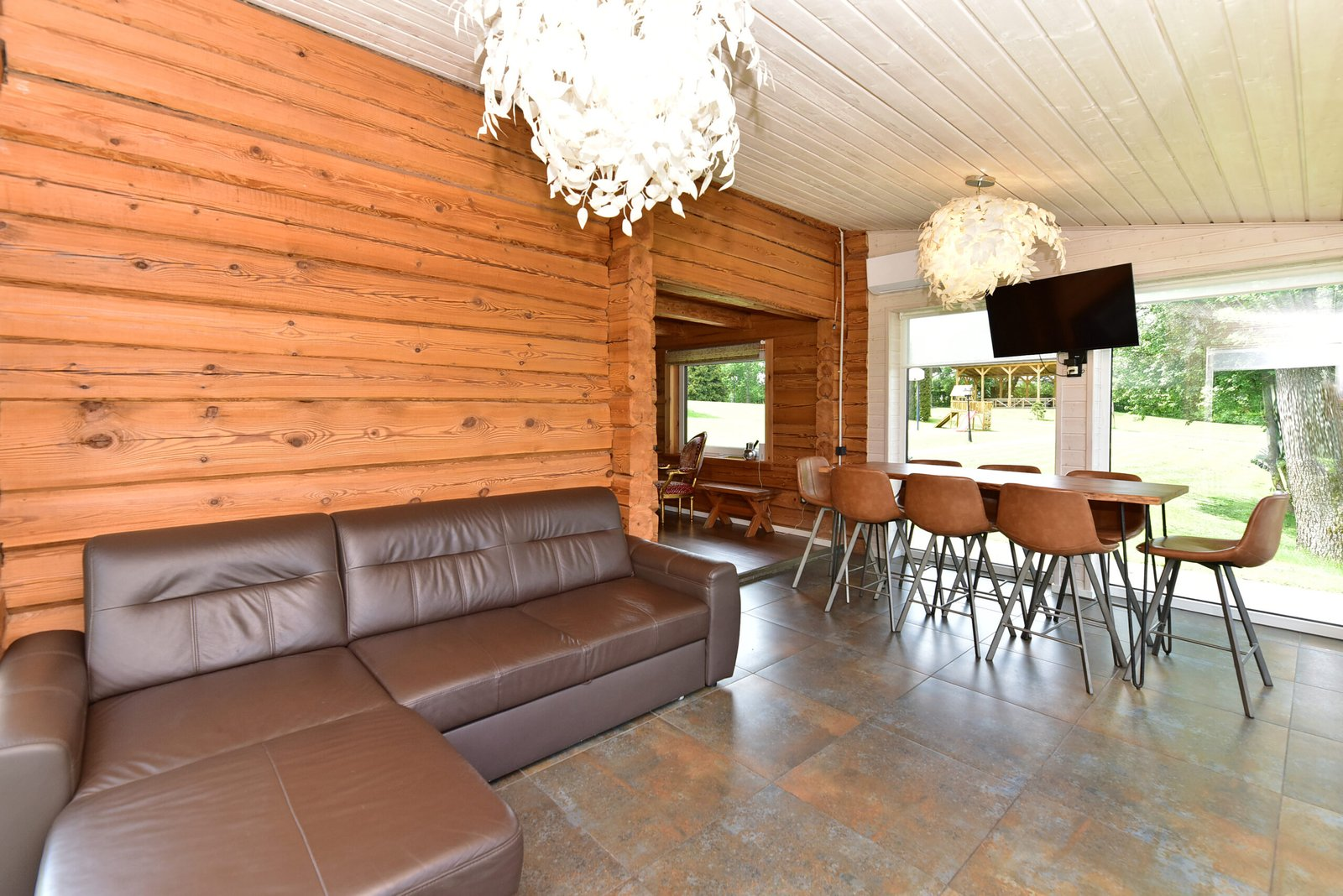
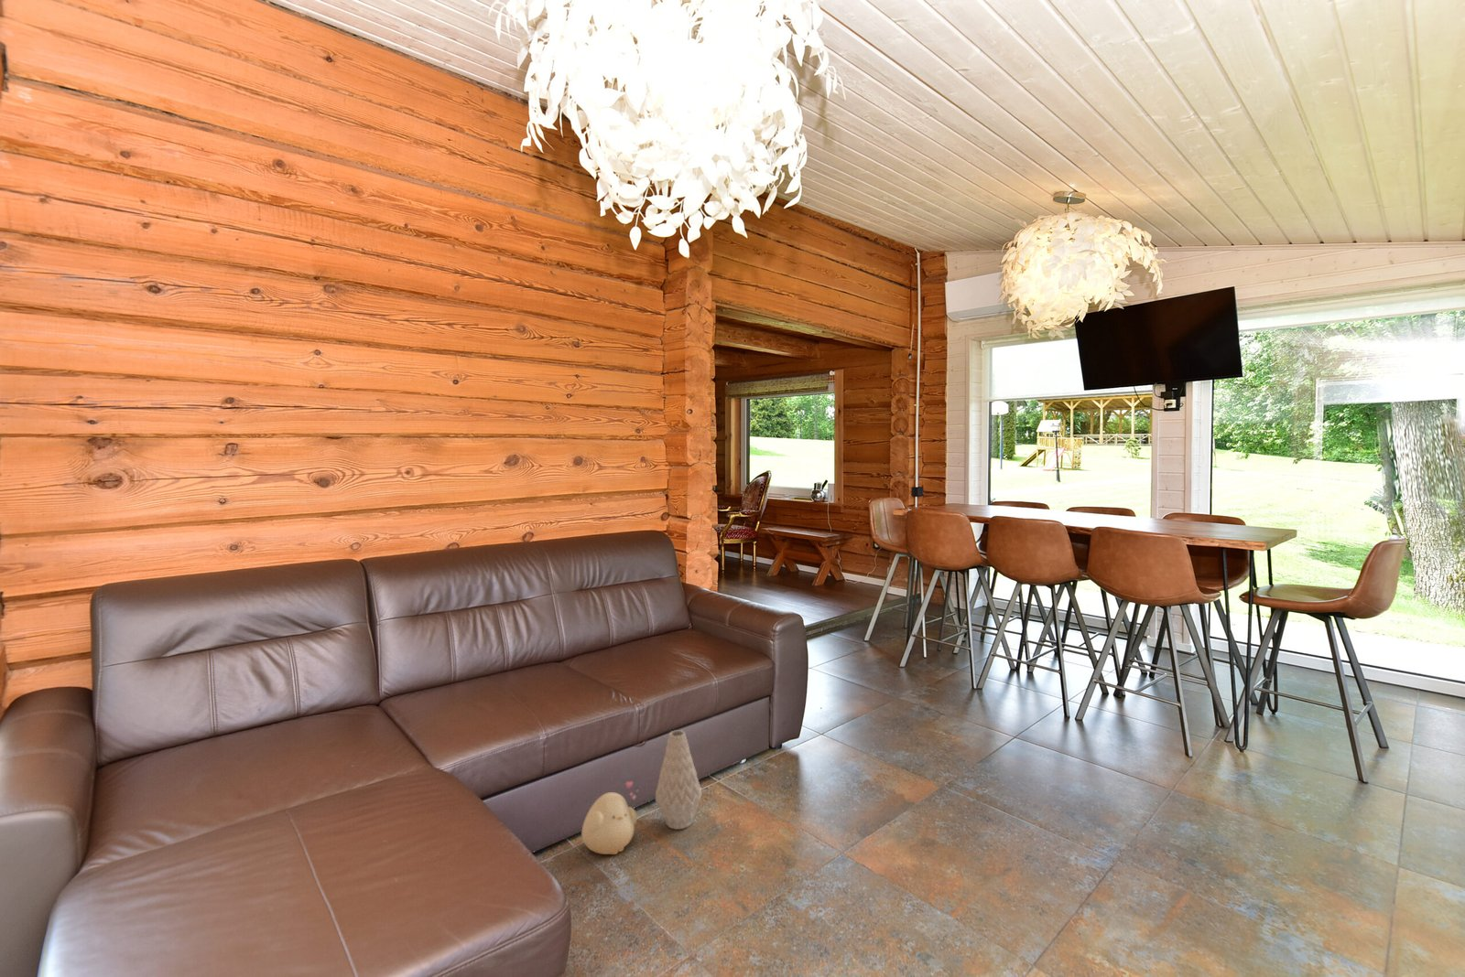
+ plush toy (609, 815)
+ vase (677, 777)
